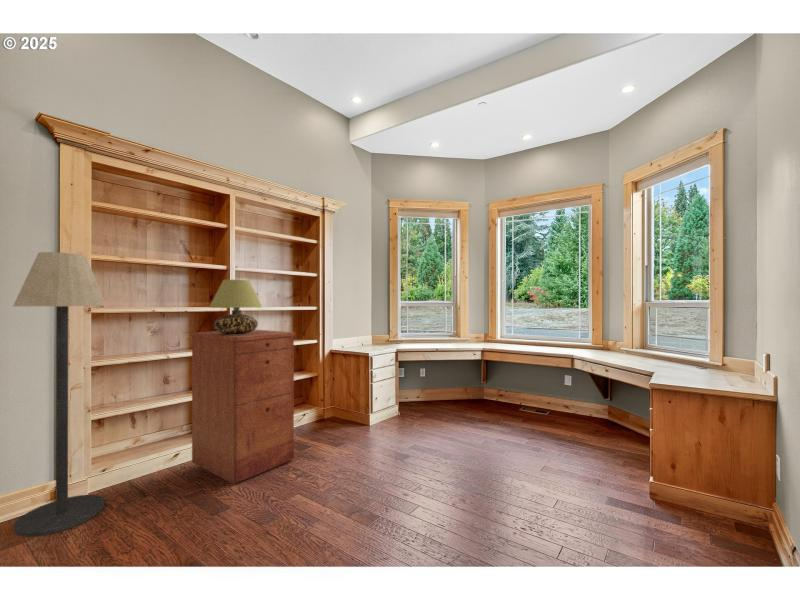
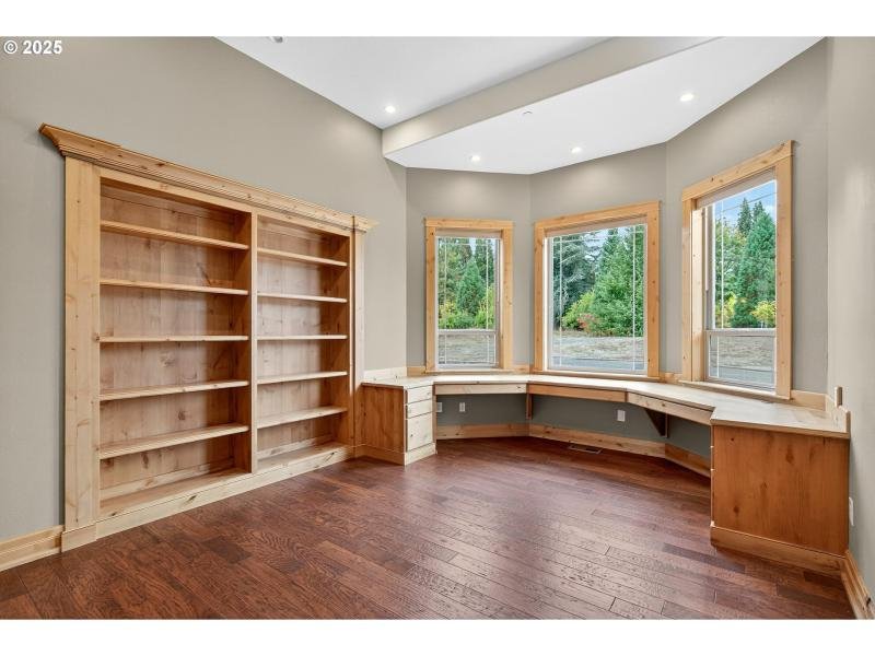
- table lamp (236, 306)
- filing cabinet (243, 397)
- floor lamp (62, 384)
